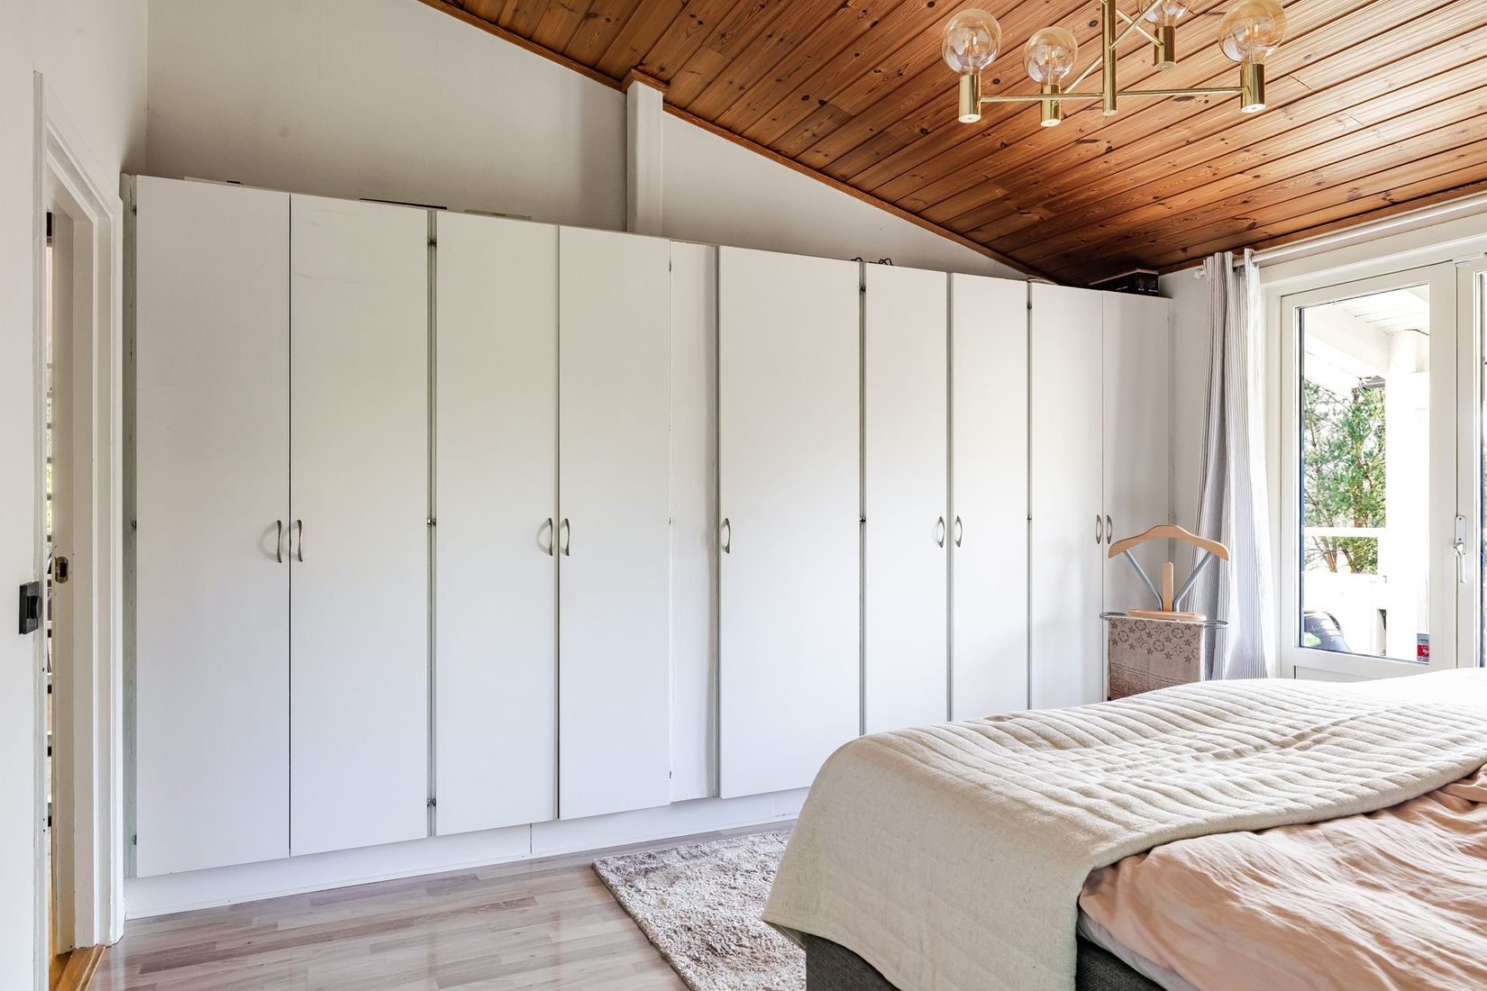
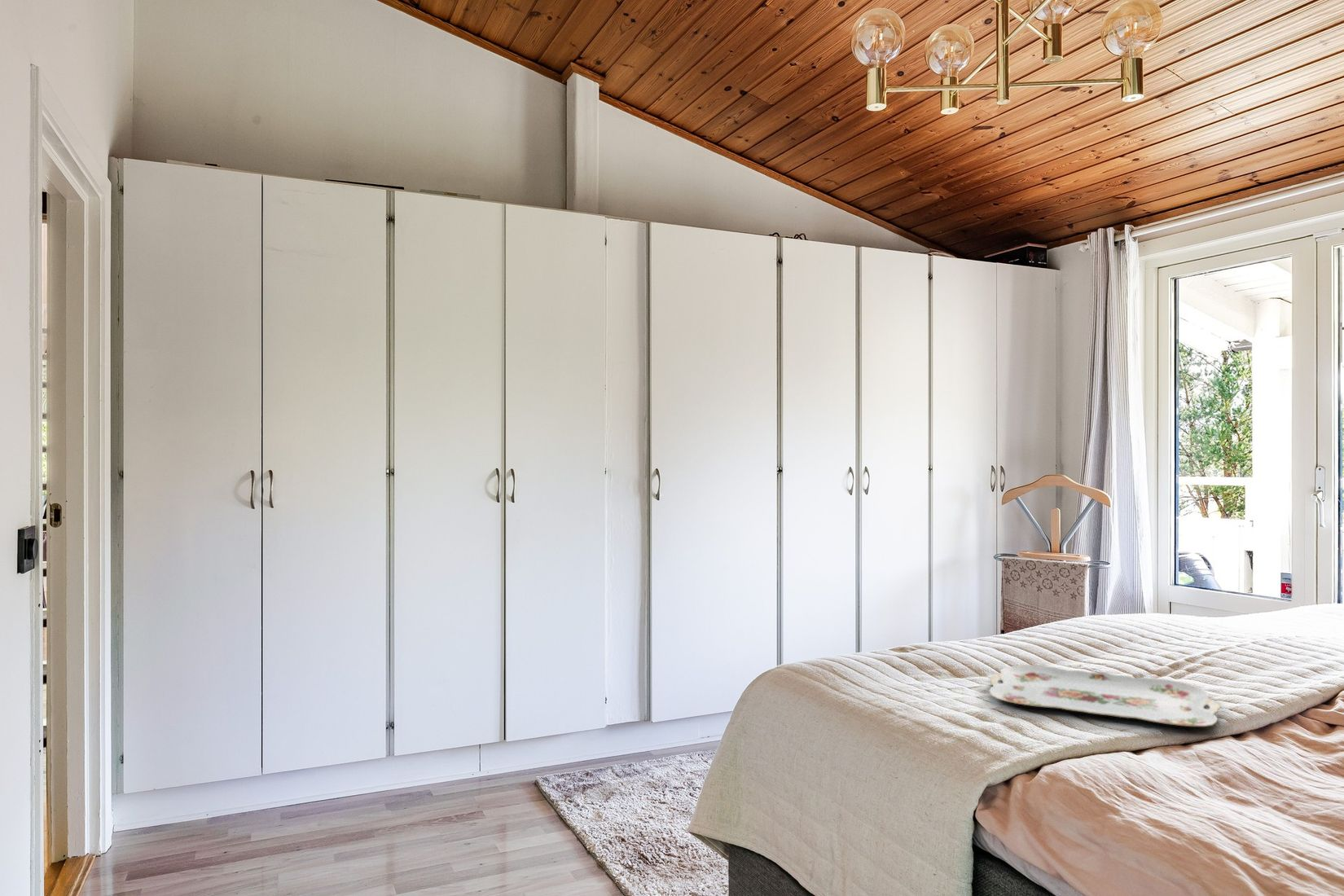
+ serving tray (1098, 695)
